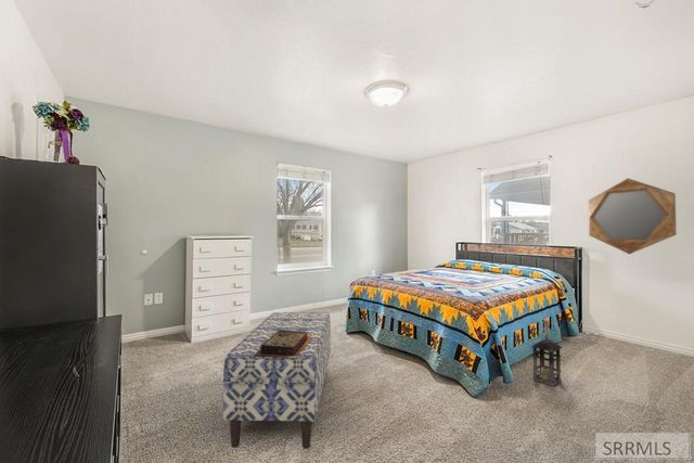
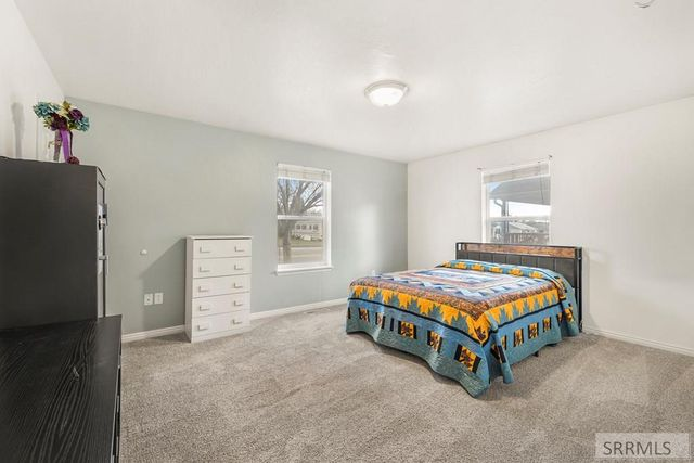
- decorative box (285, 340)
- bench (288, 364)
- lantern (547, 349)
- home mirror (627, 216)
